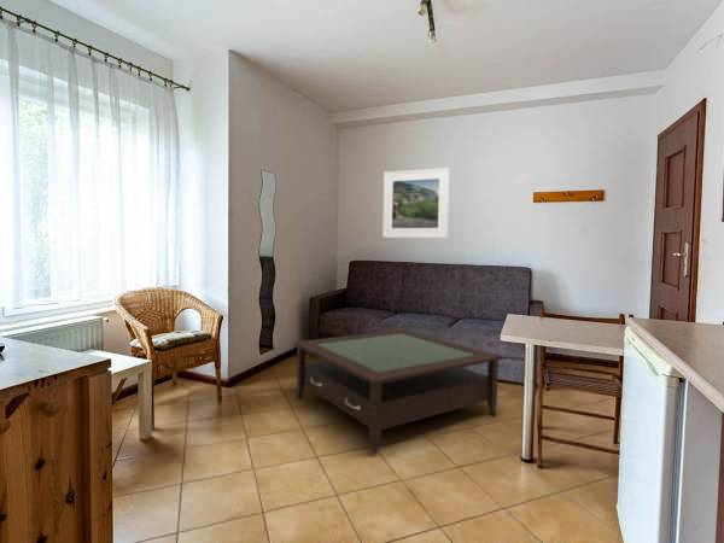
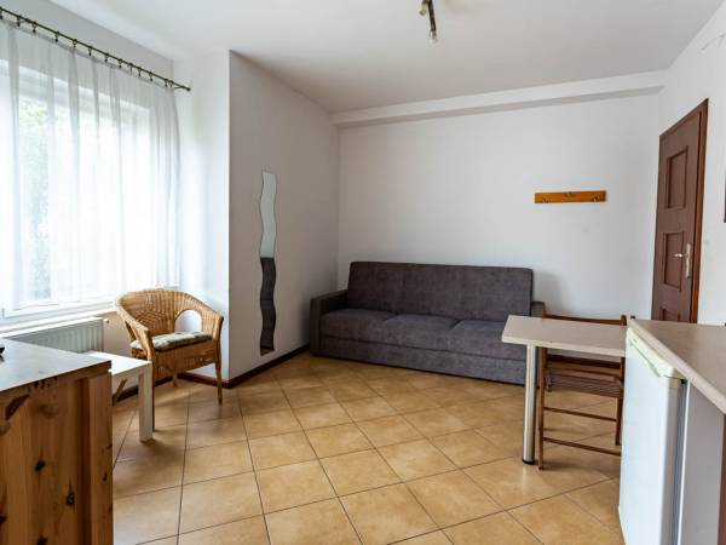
- coffee table (392, 376)
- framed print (415, 204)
